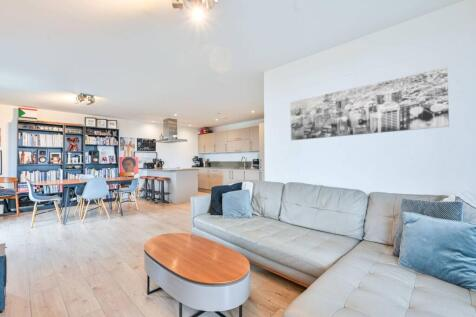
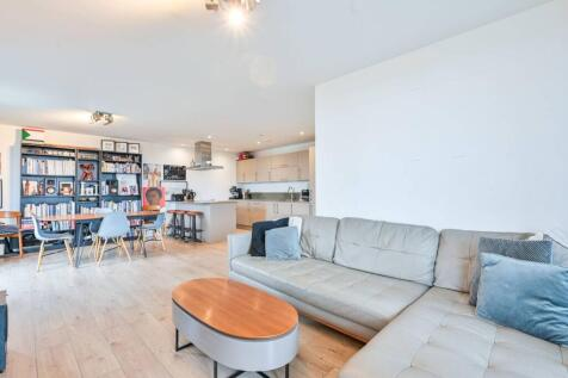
- wall art (352, 111)
